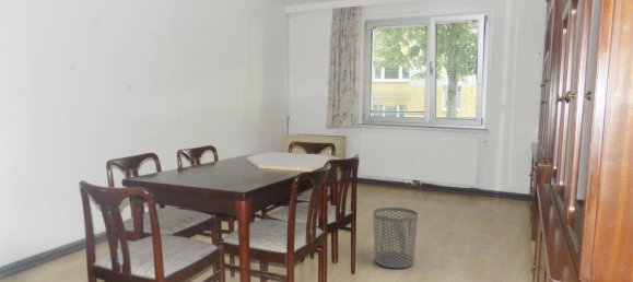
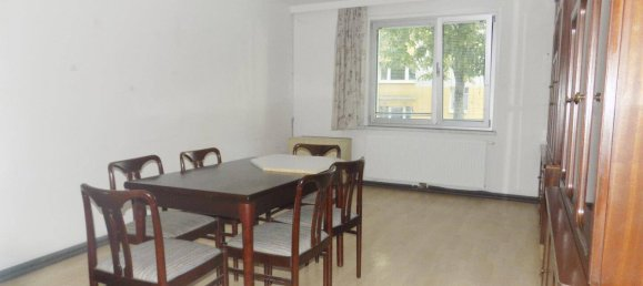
- waste bin (395, 237)
